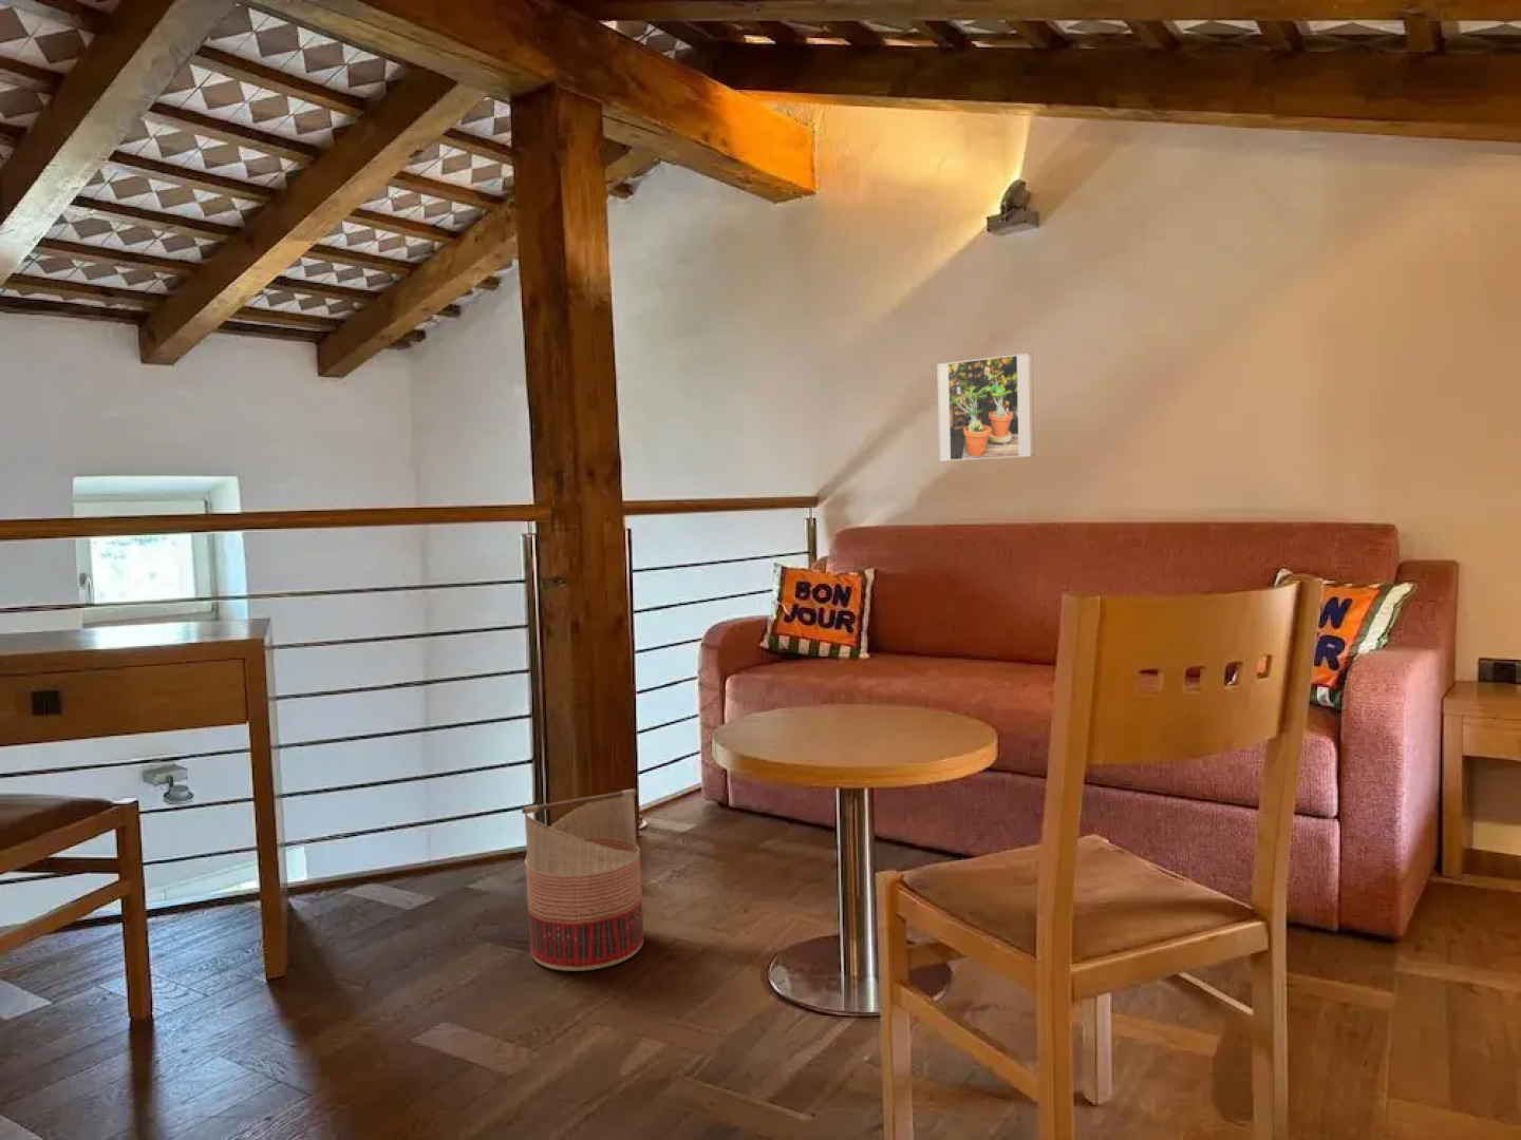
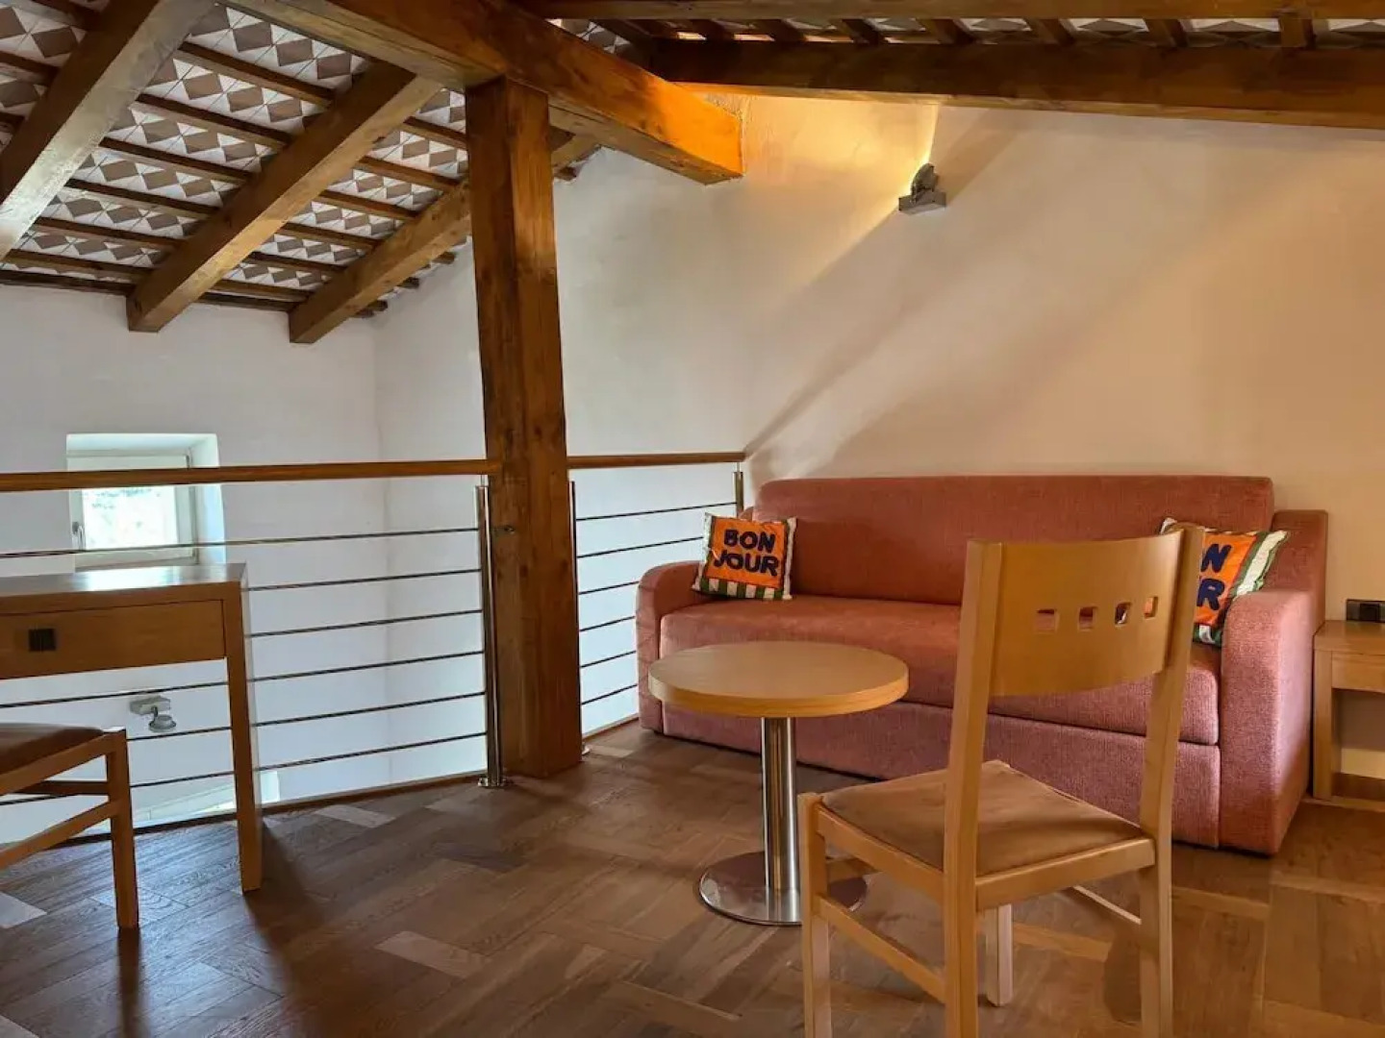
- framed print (984, 408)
- basket (583, 873)
